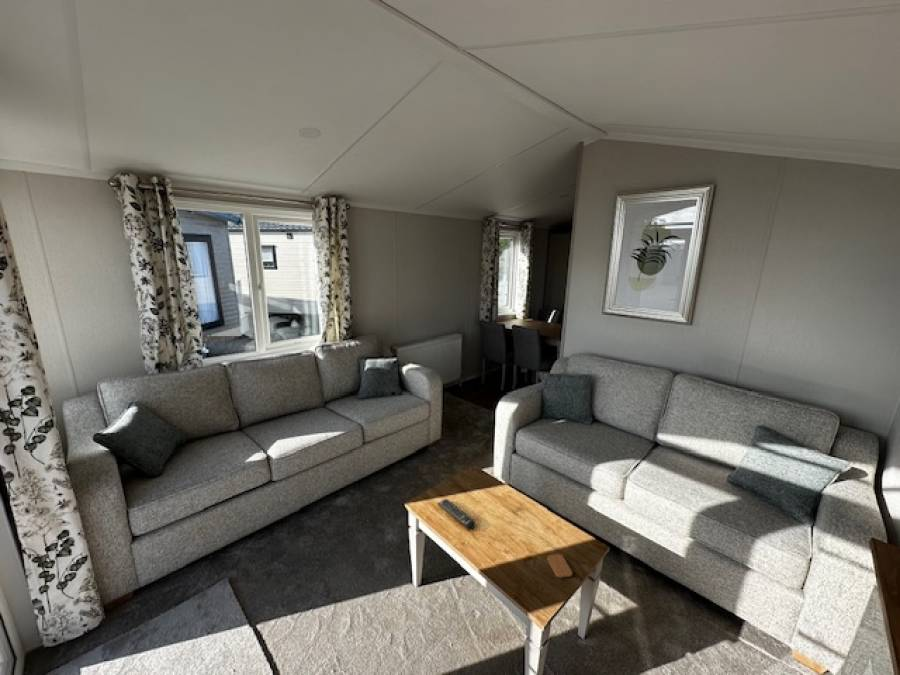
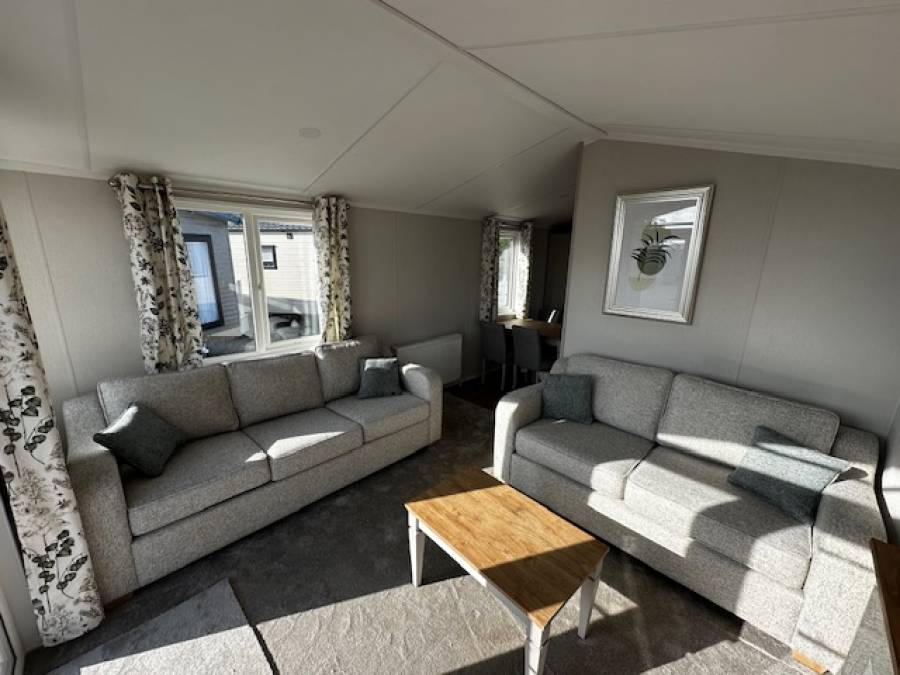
- coaster (559, 565)
- remote control (455, 513)
